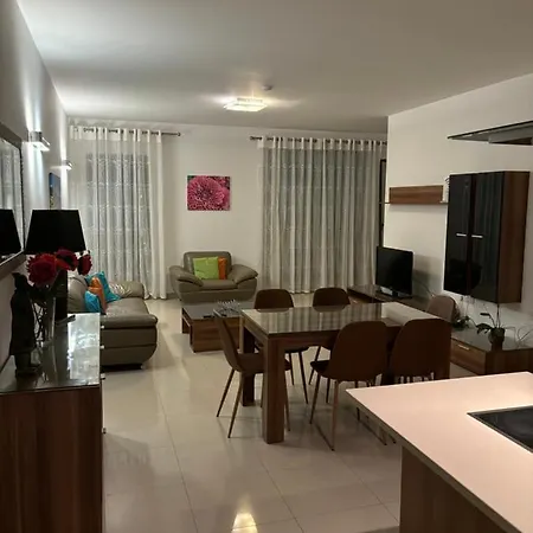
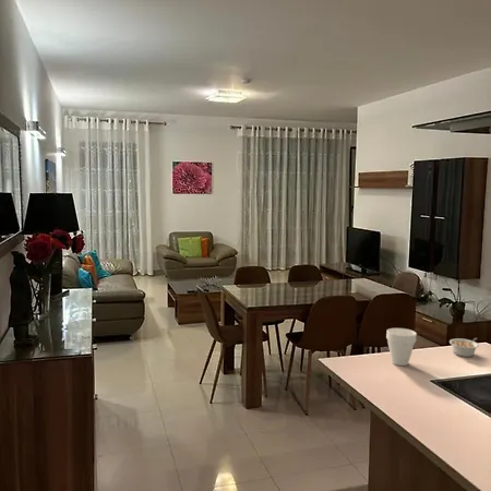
+ legume (463, 346)
+ cup (400, 347)
